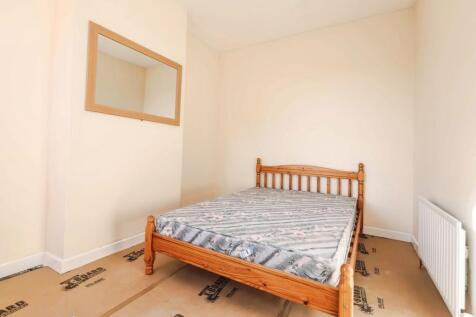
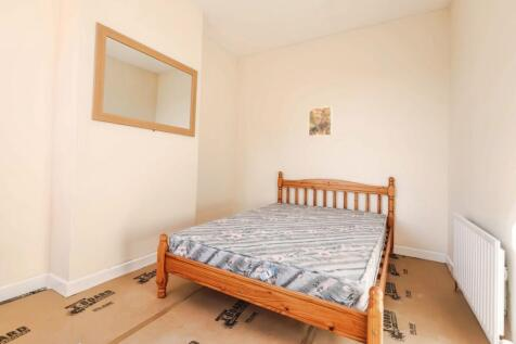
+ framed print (320, 122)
